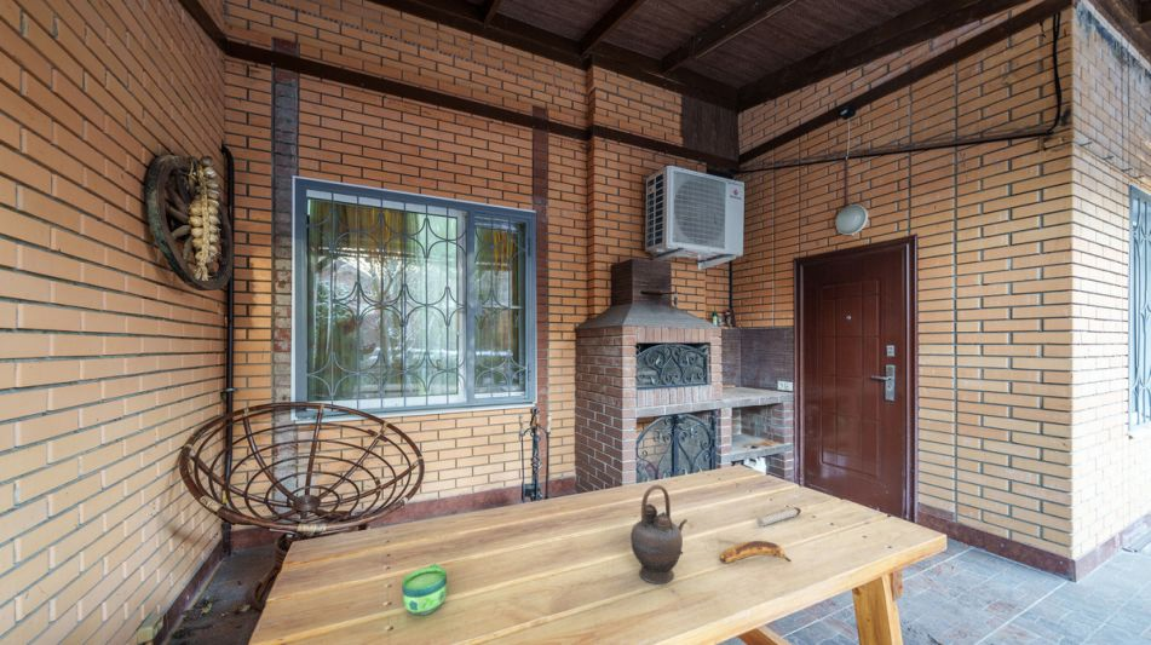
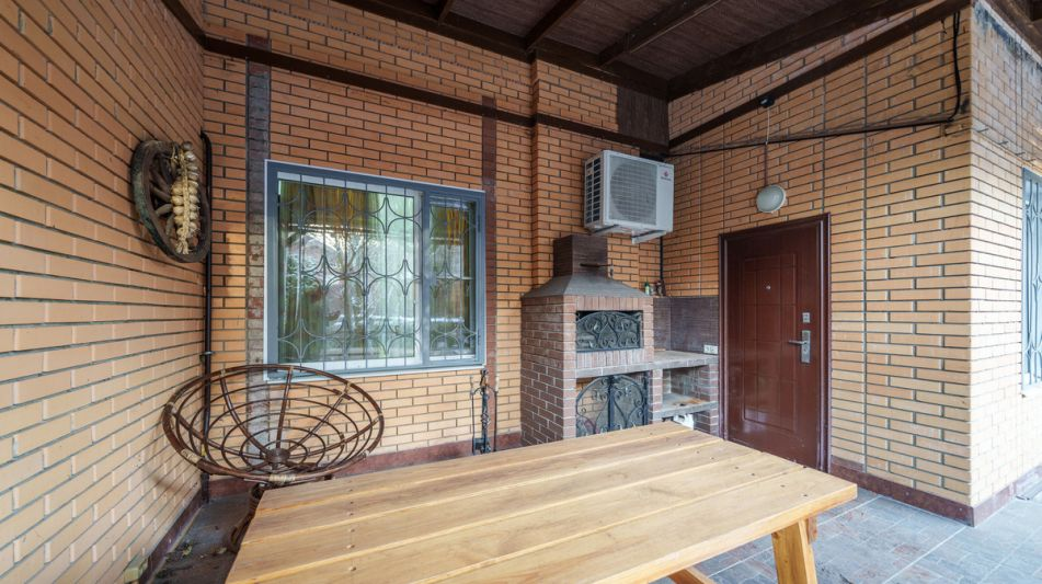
- candle (781, 516)
- cup (425, 588)
- teapot (661, 530)
- banana (752, 552)
